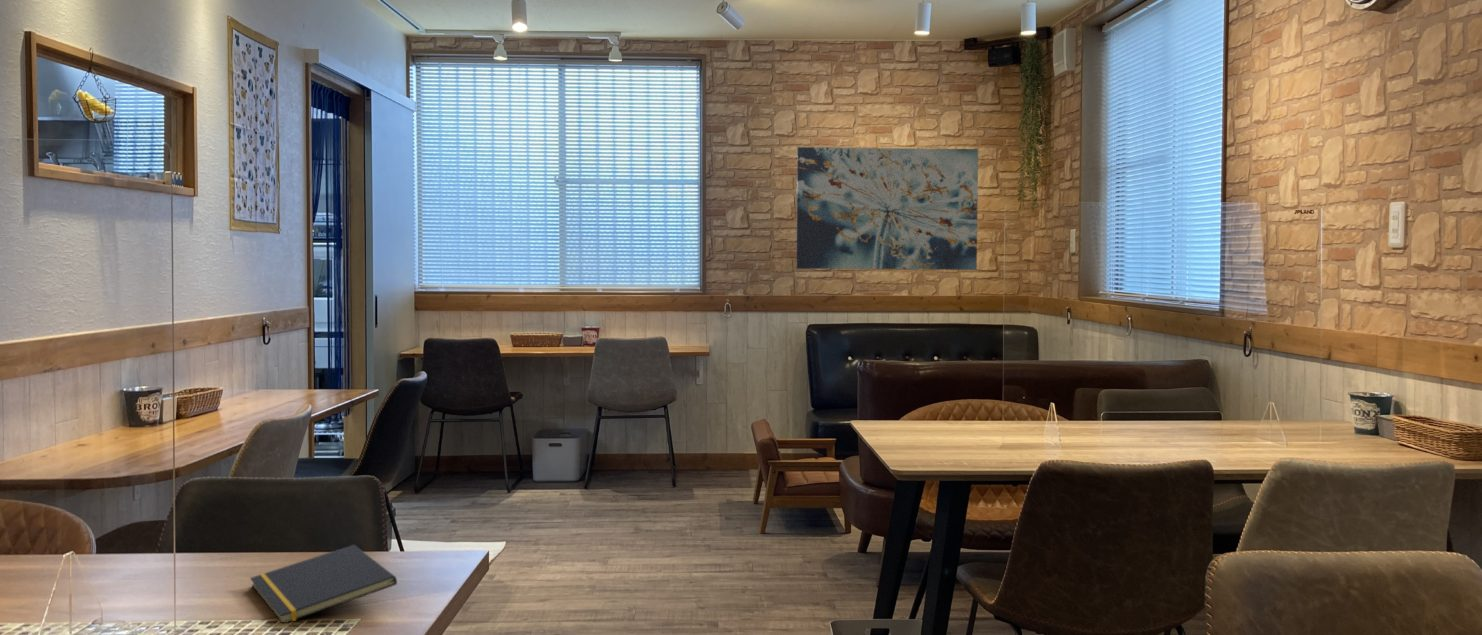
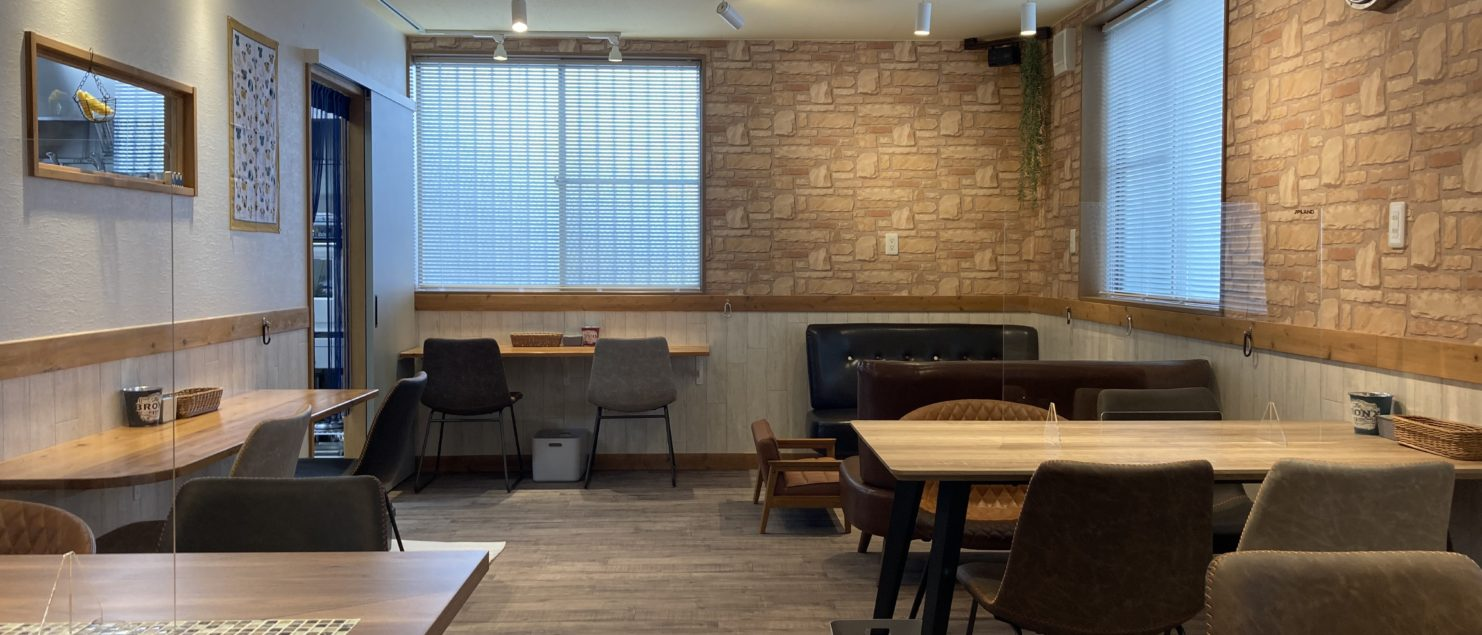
- notepad (321, 581)
- wall art (887, 208)
